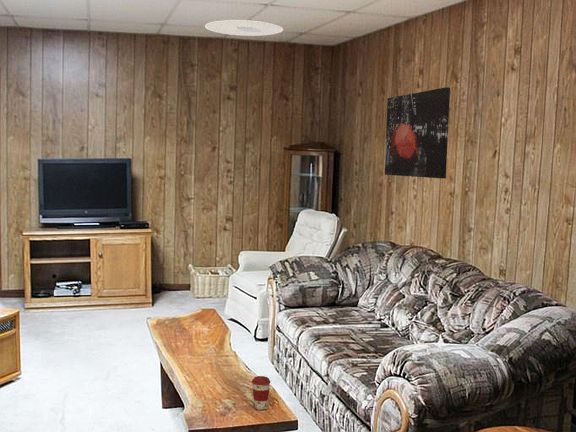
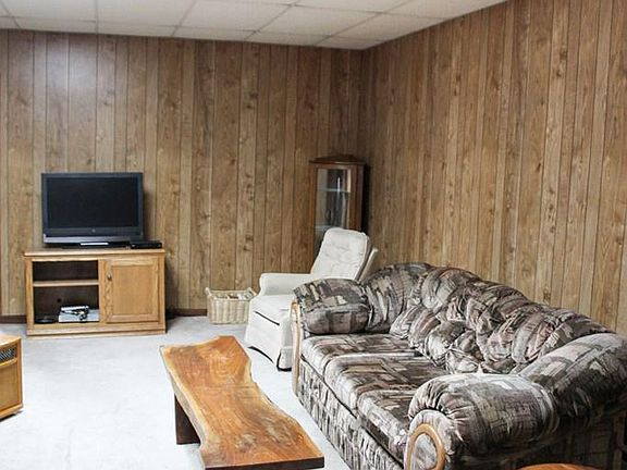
- ceiling light (244, 24)
- wall art (414, 135)
- coffee cup (260, 393)
